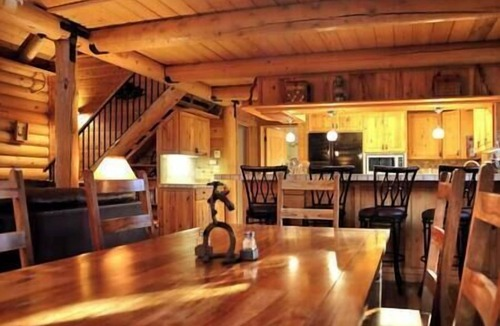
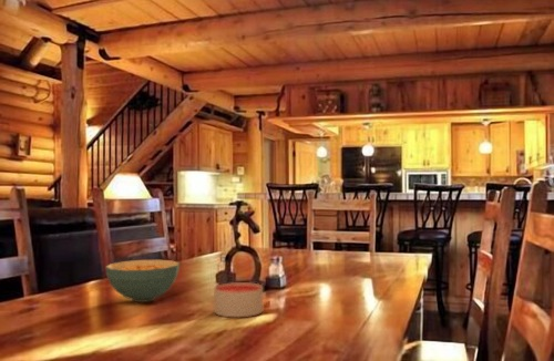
+ cereal bowl (143, 281)
+ candle (238, 298)
